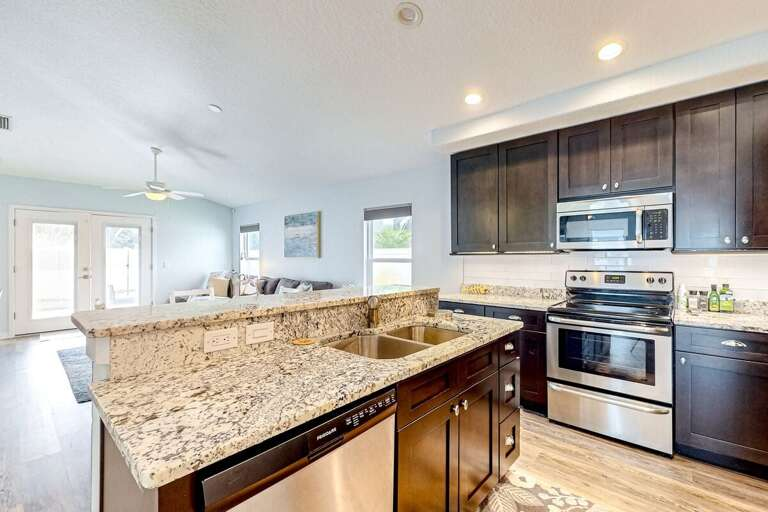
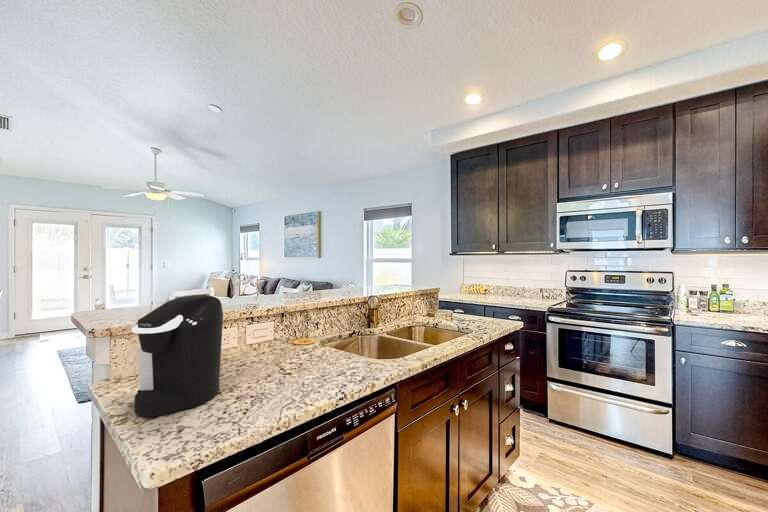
+ coffee maker (176, 348)
